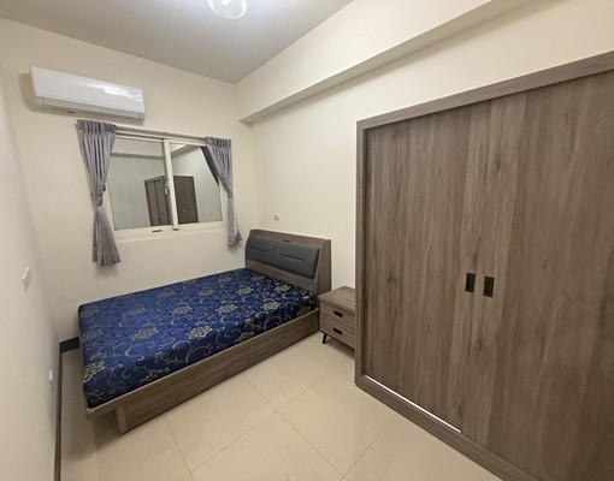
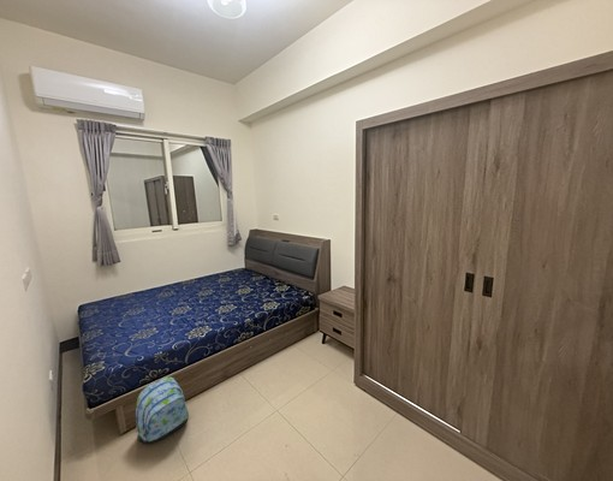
+ backpack (162, 408)
